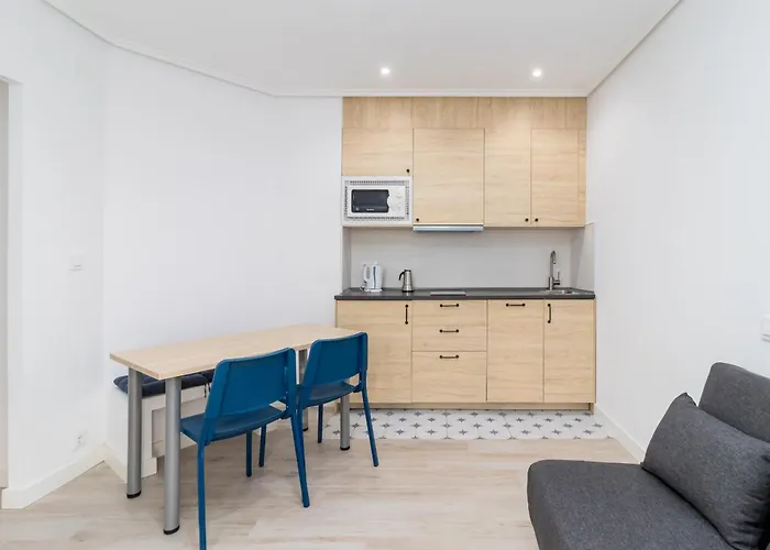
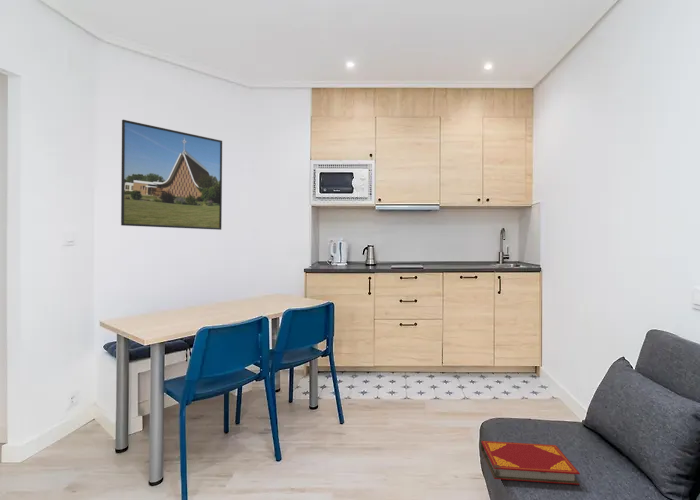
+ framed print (175, 179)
+ hardback book (526, 460)
